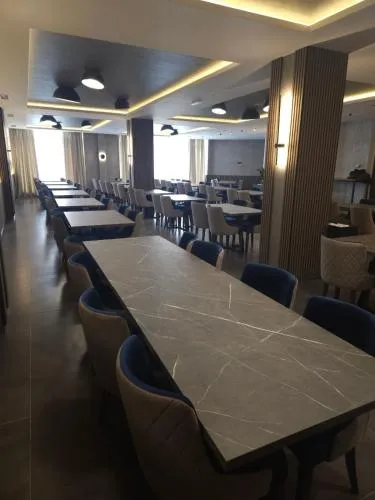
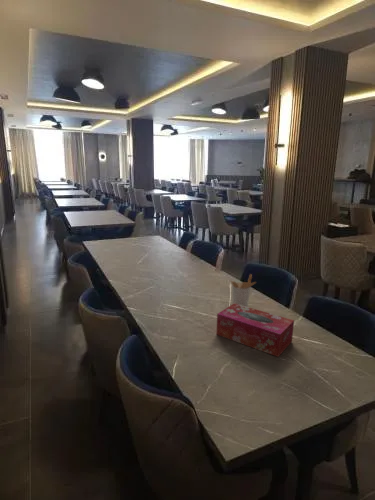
+ utensil holder (243, 292)
+ tissue box (254, 327)
